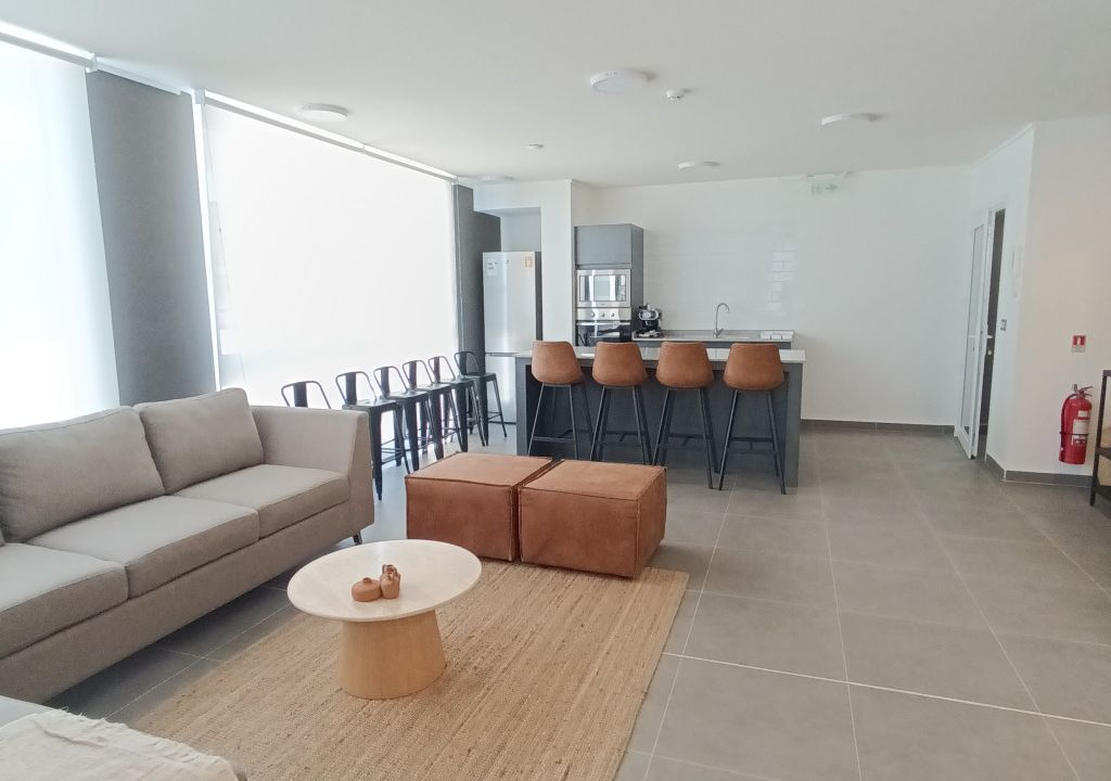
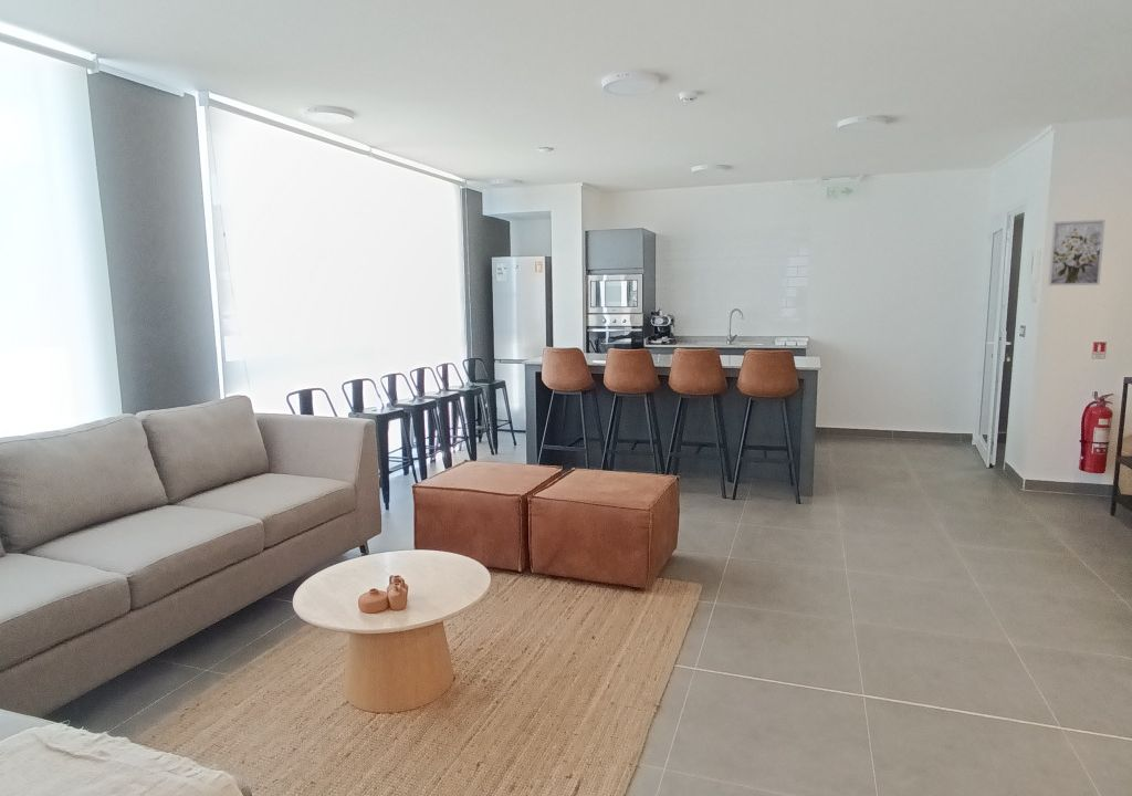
+ wall art (1076, 253)
